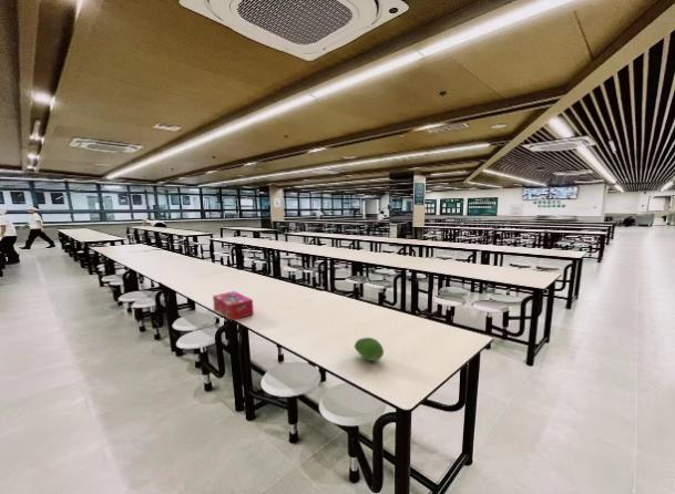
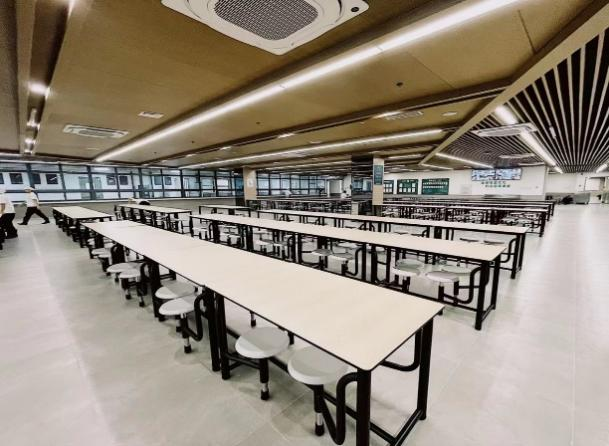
- tissue box (233, 305)
- fruit (368, 348)
